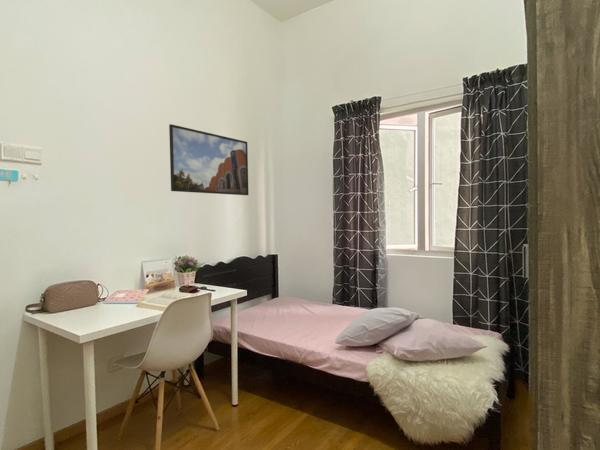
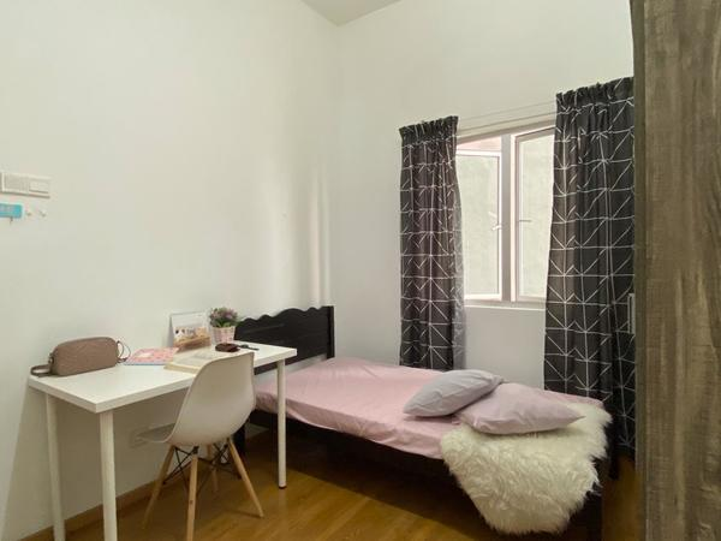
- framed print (213, 163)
